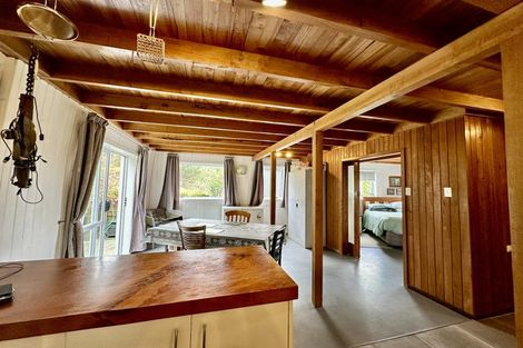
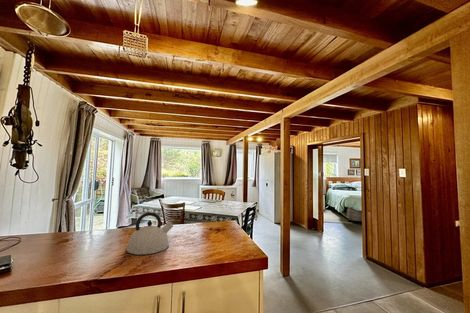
+ kettle (151, 229)
